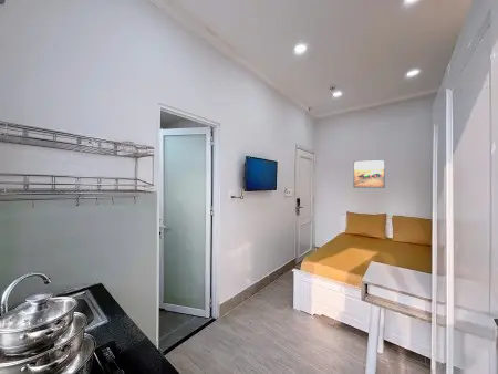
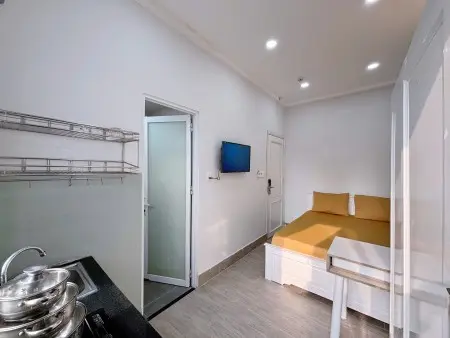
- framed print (369, 174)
